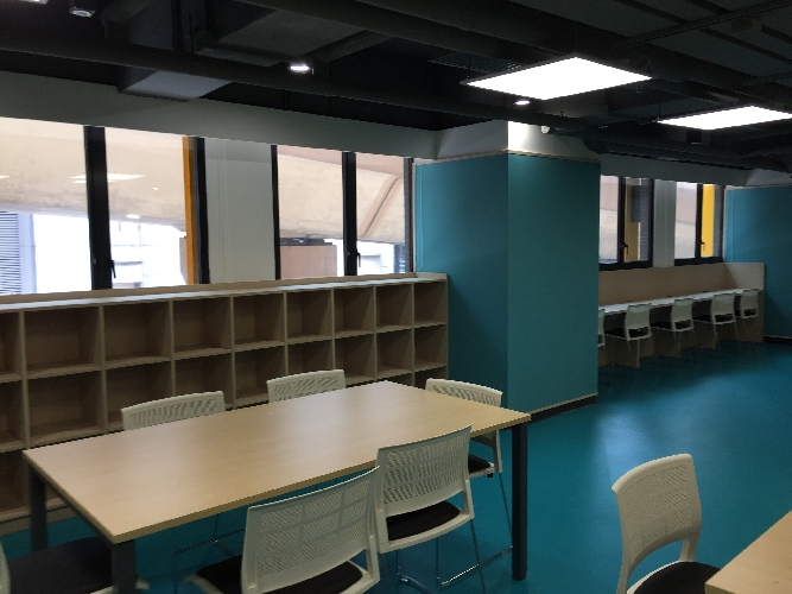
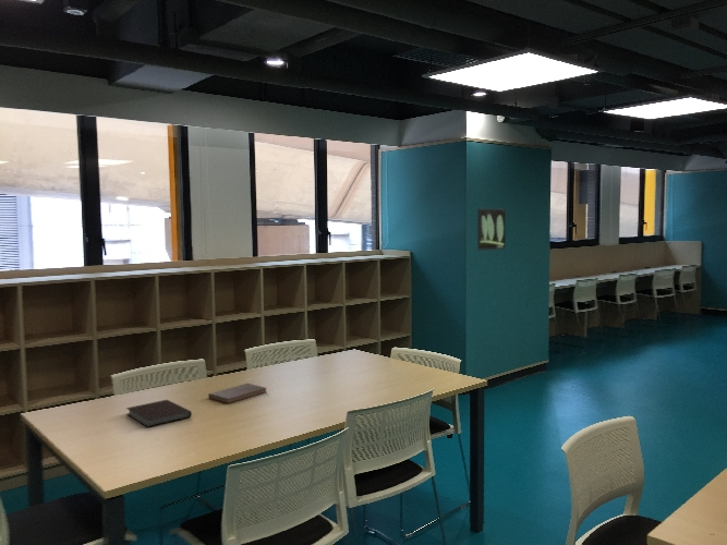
+ notebook (158, 412)
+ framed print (492, 229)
+ book (238, 392)
